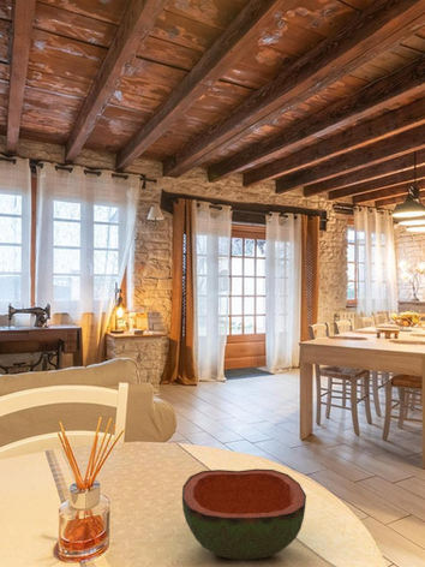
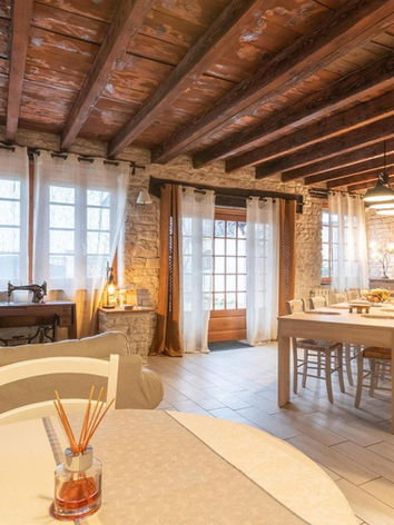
- bowl (243, 517)
